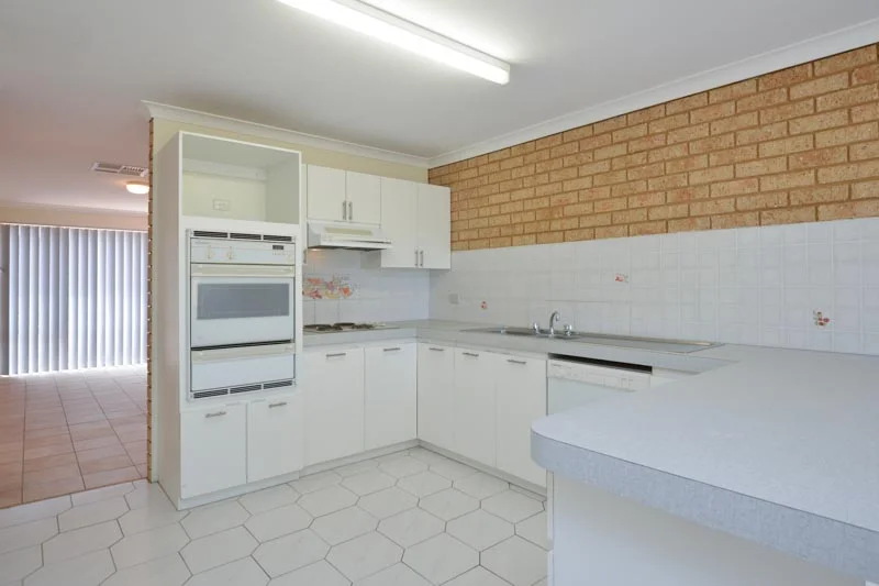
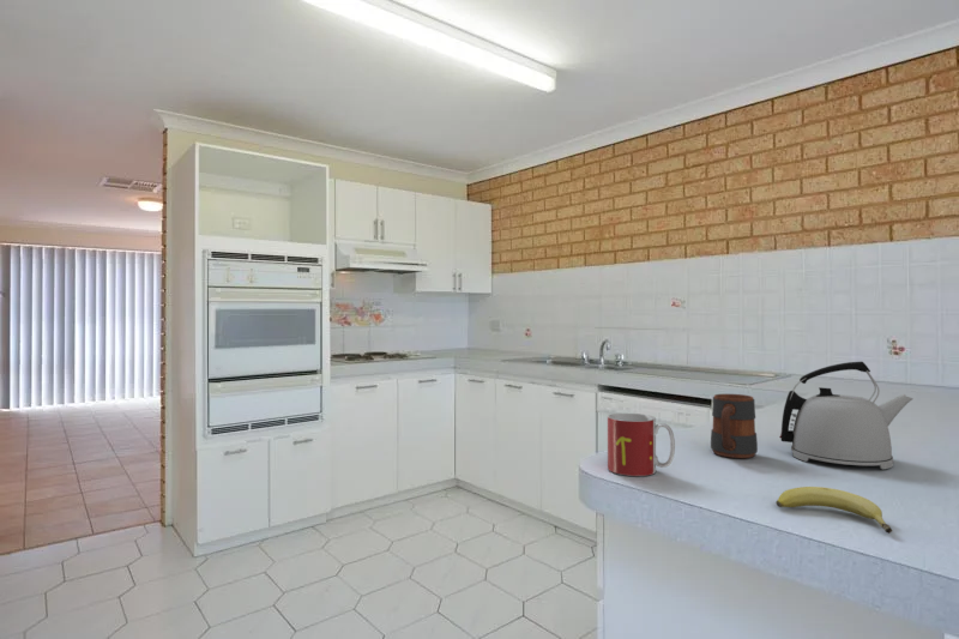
+ kettle (843, 409)
+ mug (731, 426)
+ fruit (834, 504)
+ mug (640, 444)
